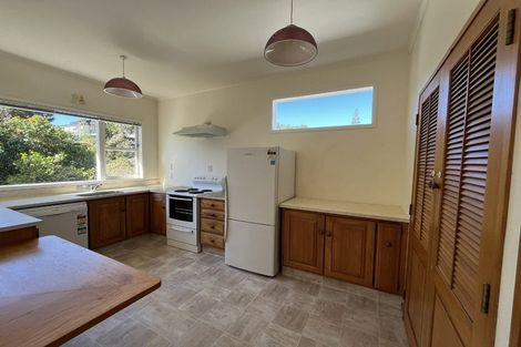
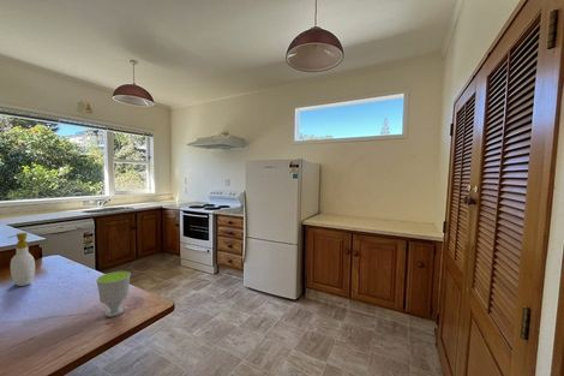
+ cup (114, 294)
+ soap bottle (20, 258)
